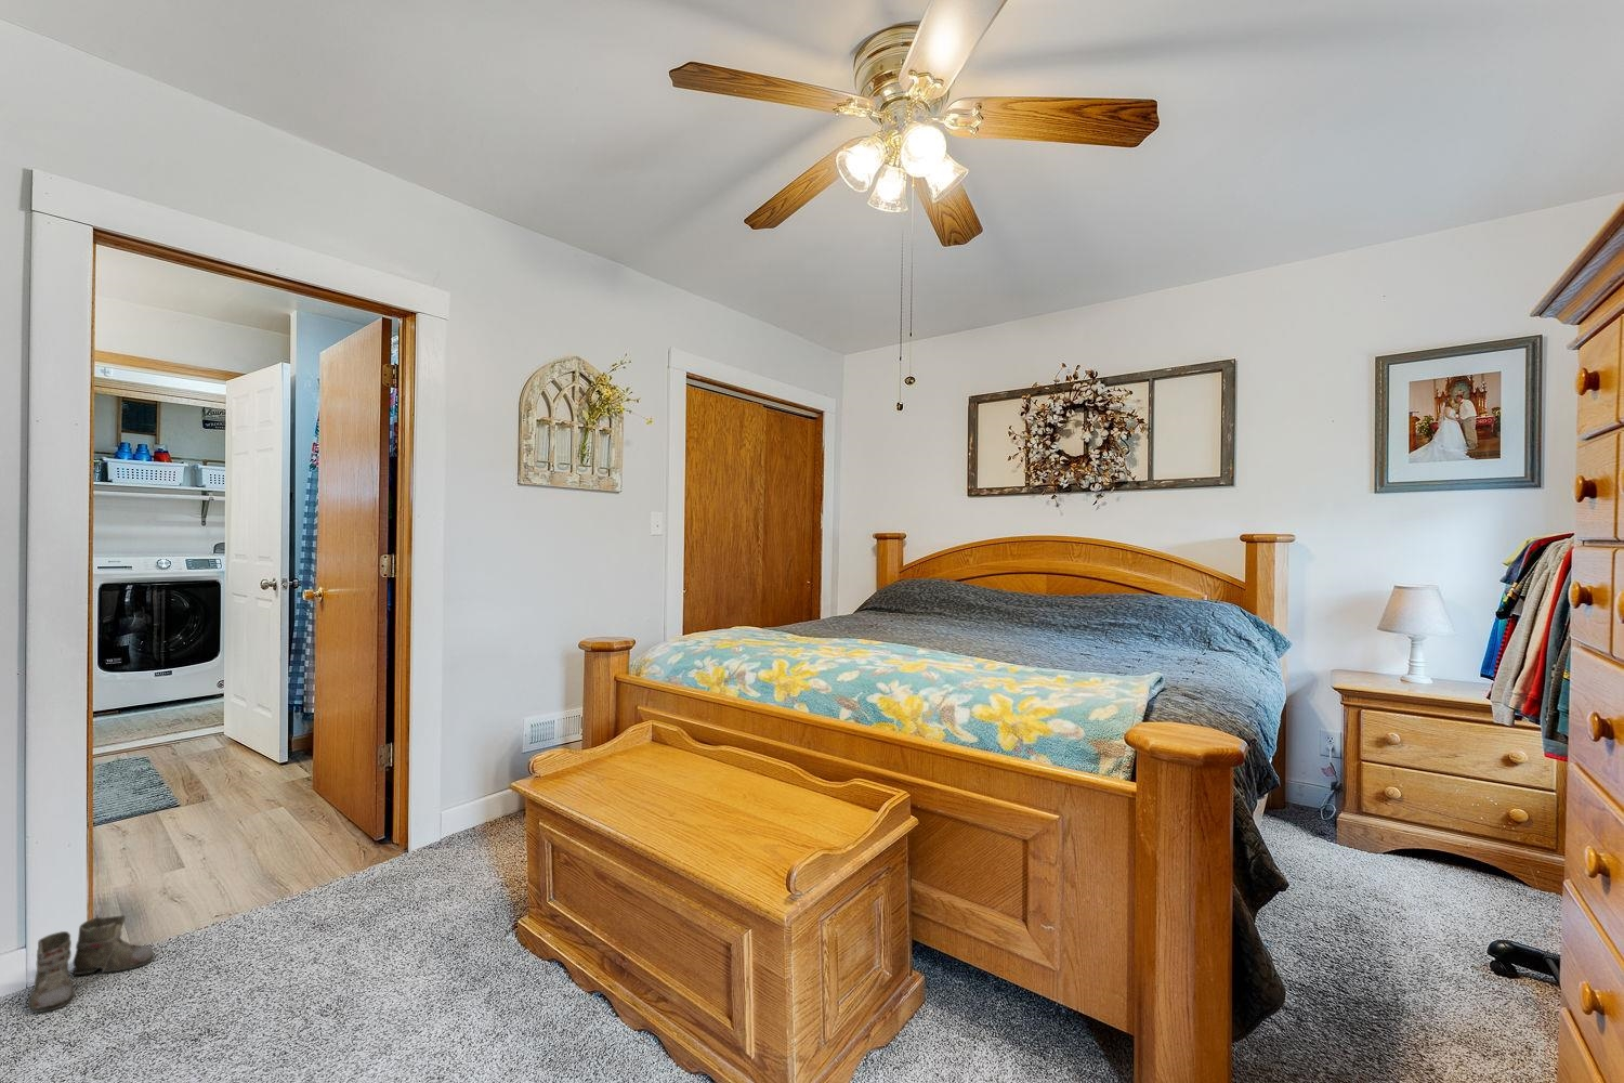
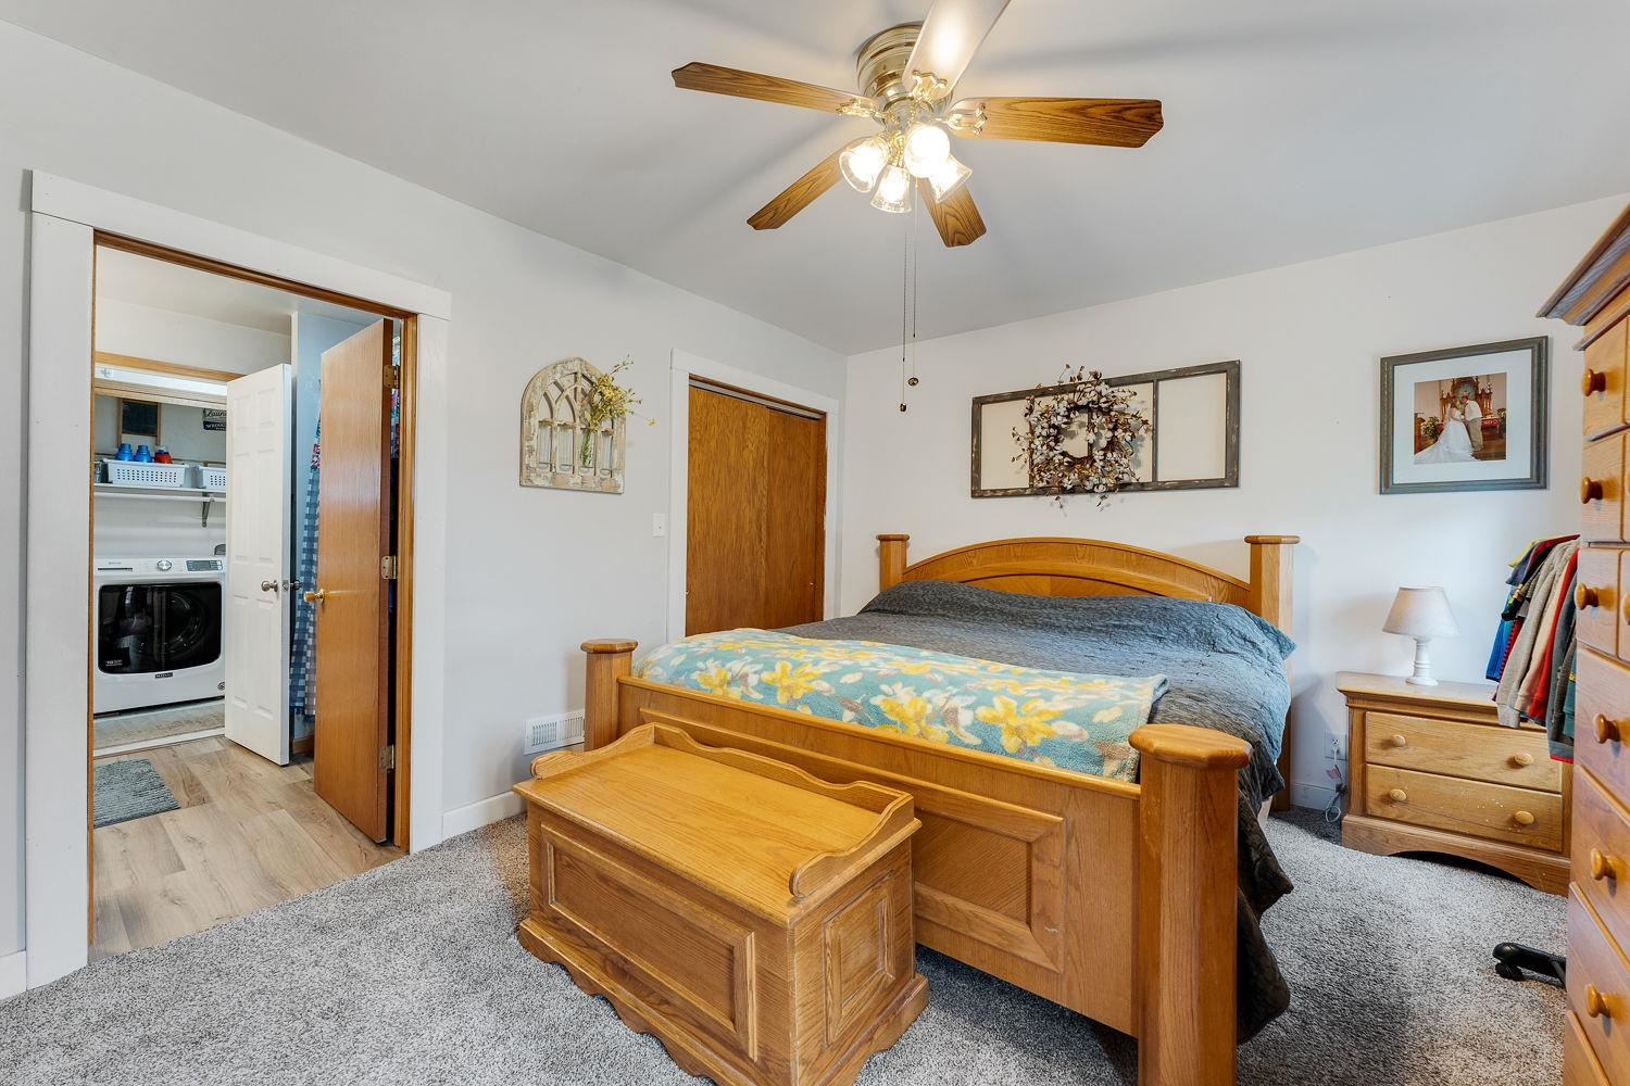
- boots (82, 957)
